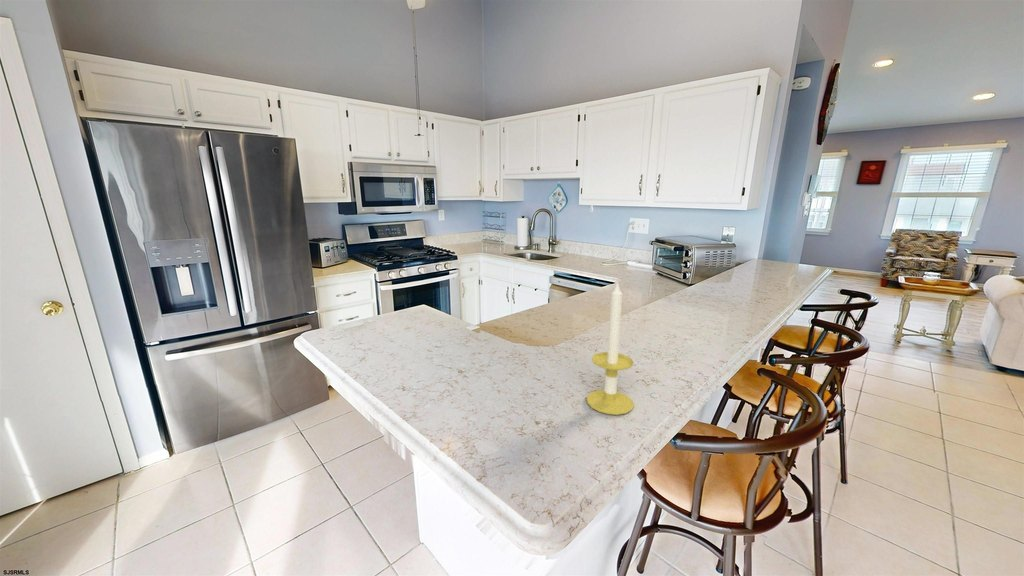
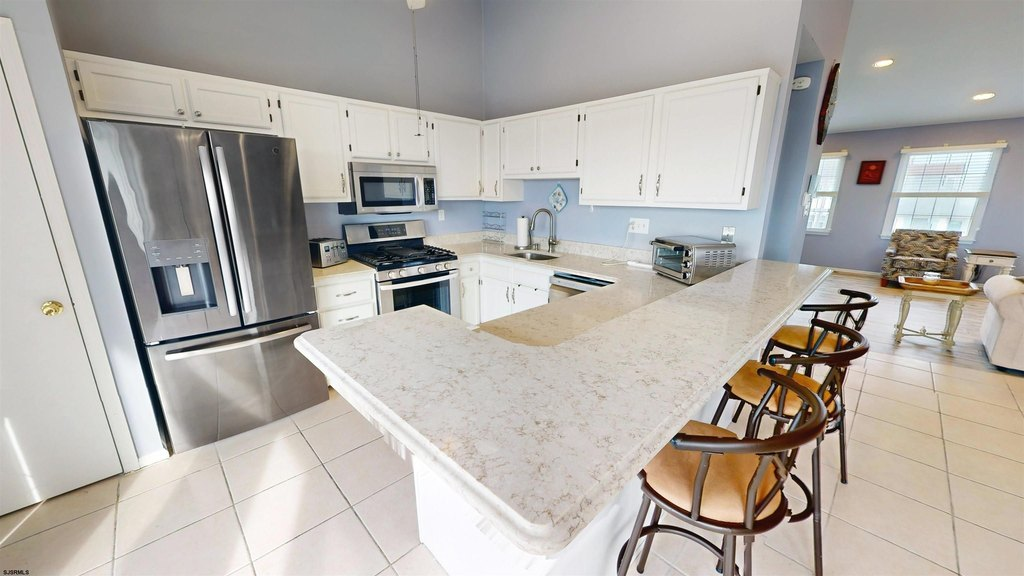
- candle (613, 343)
